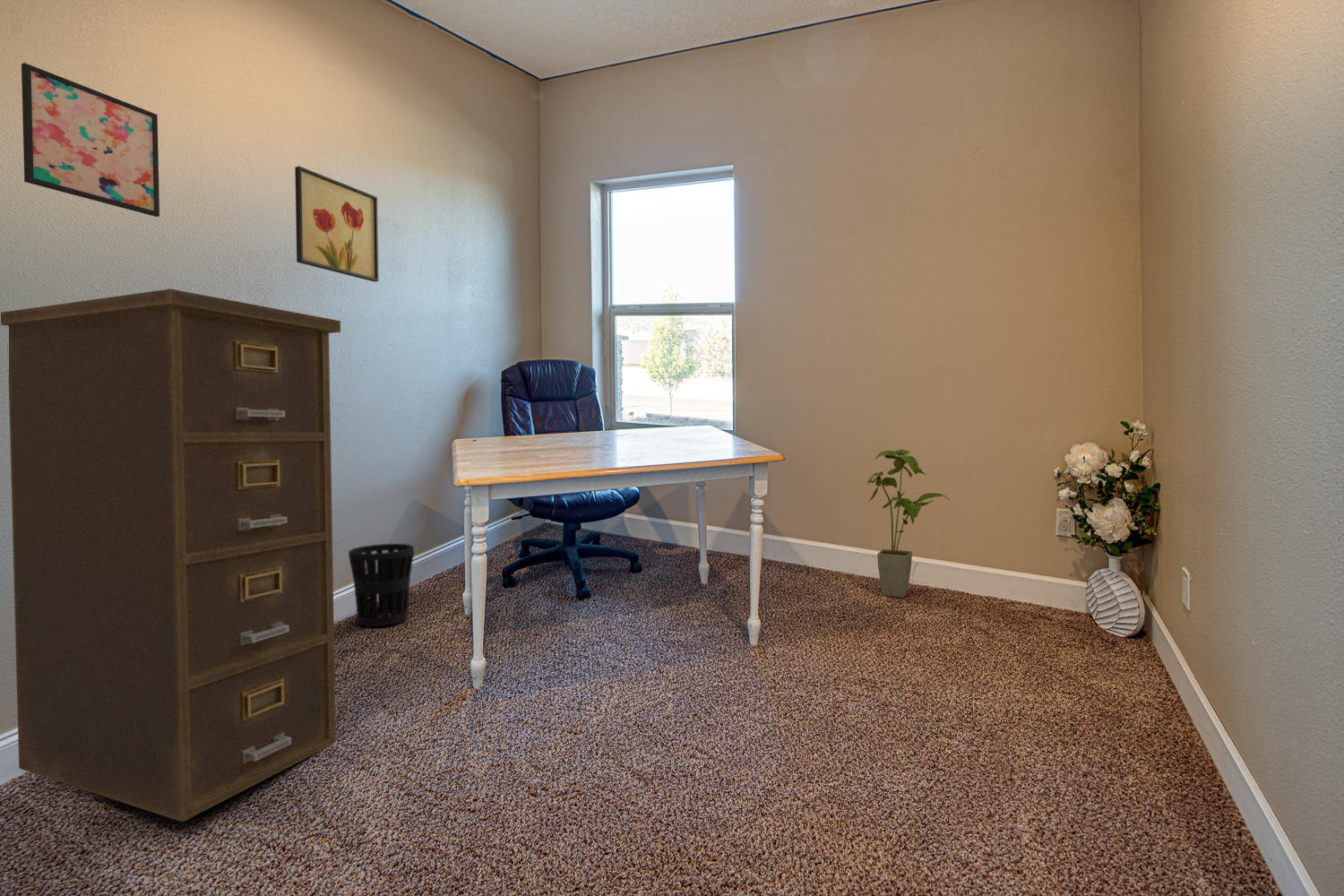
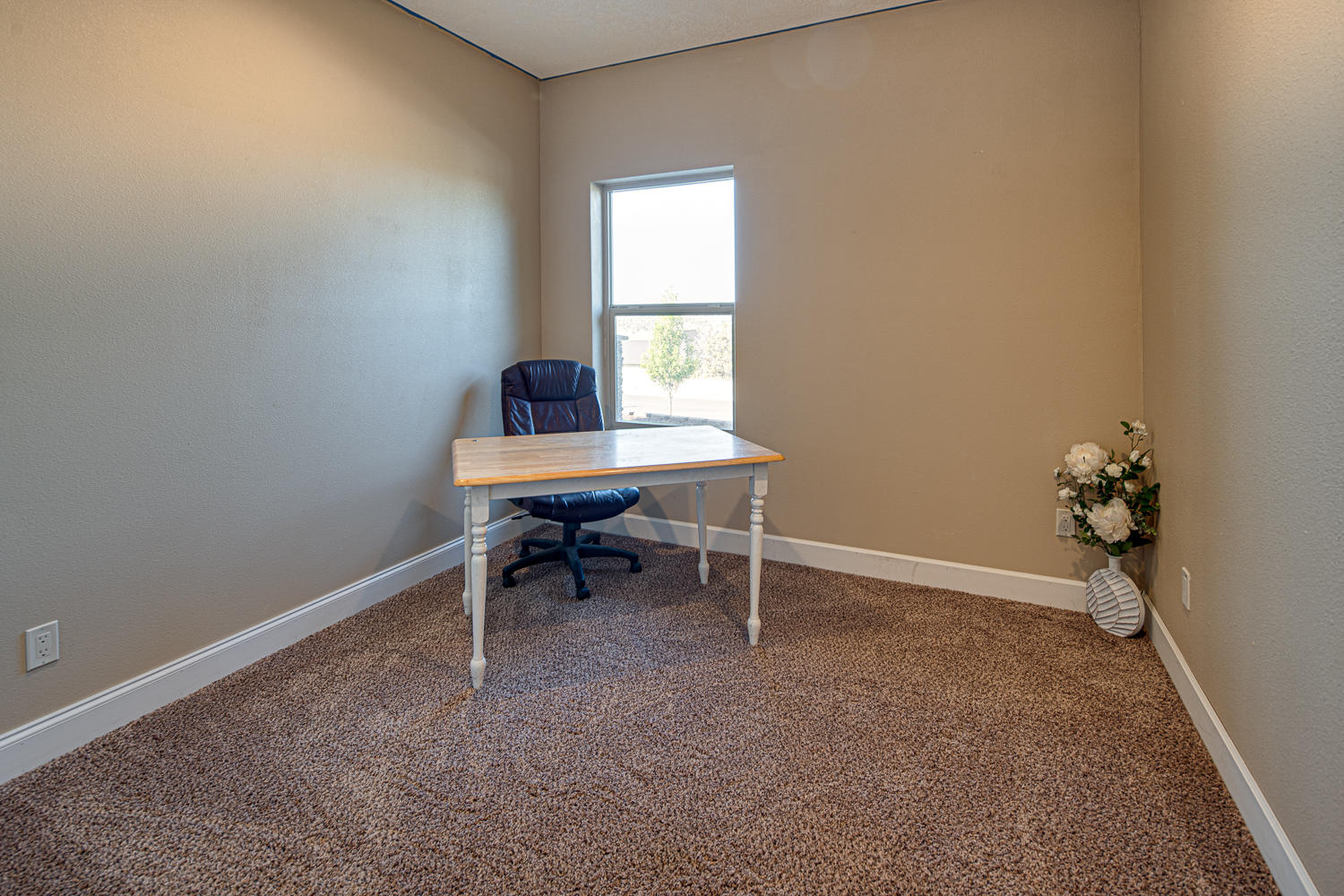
- filing cabinet (180, 538)
- house plant (905, 523)
- wall art (338, 228)
- wastebasket (382, 583)
- wall art (95, 145)
